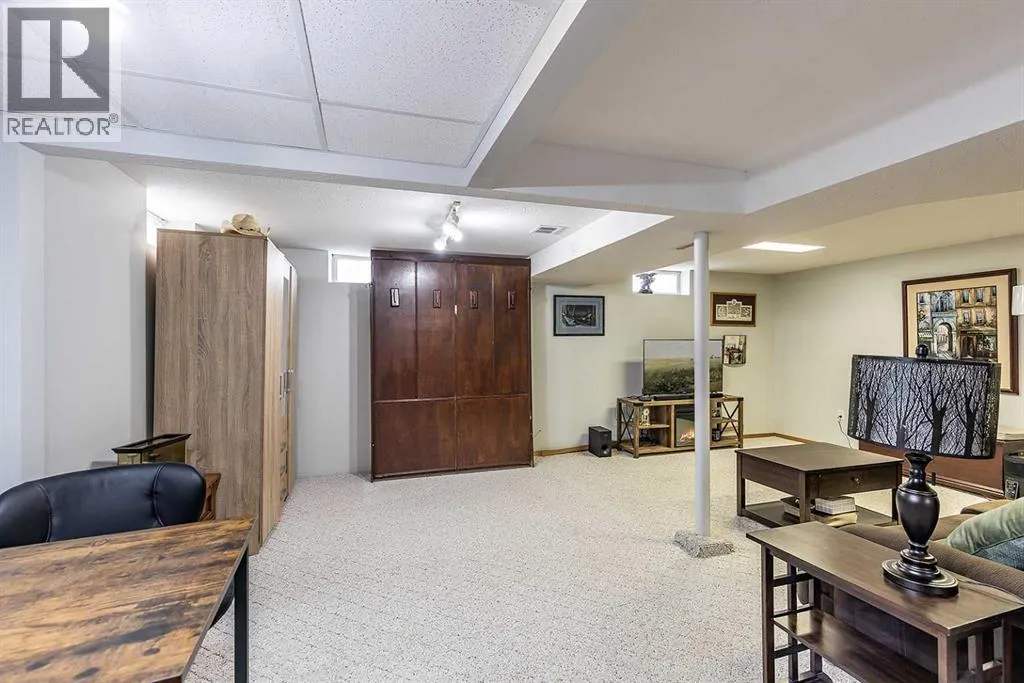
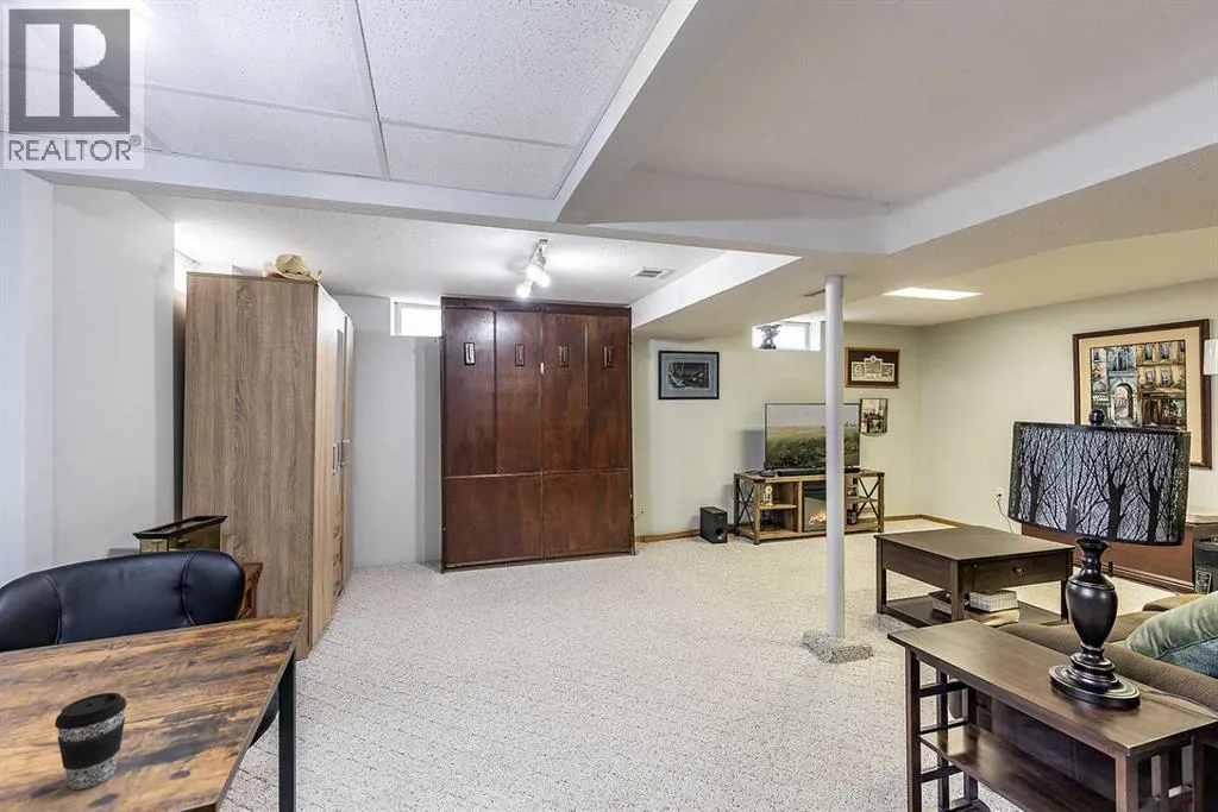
+ coffee cup (92, 741)
